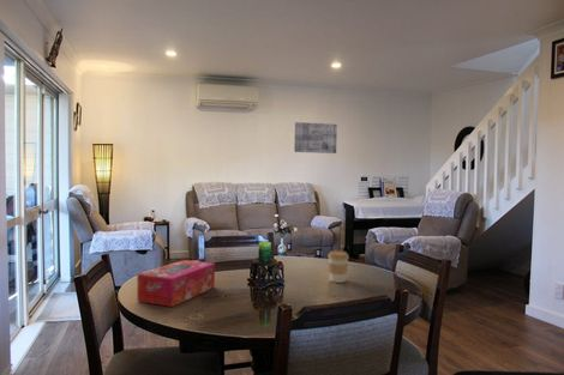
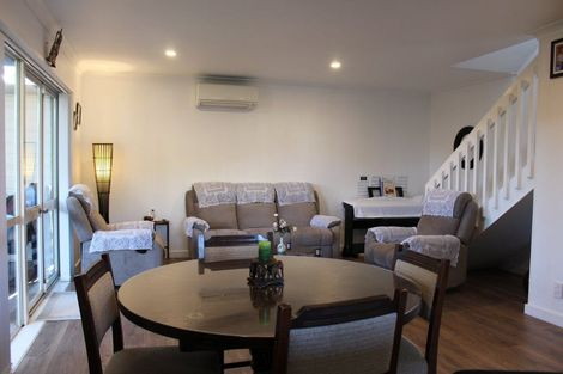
- tissue box (178, 280)
- wall art (316, 138)
- coffee cup (337, 266)
